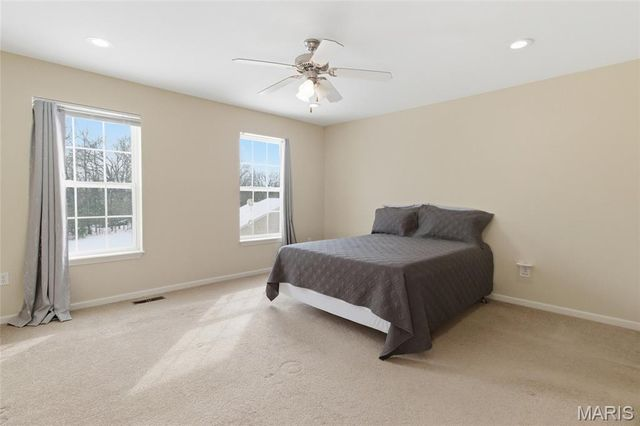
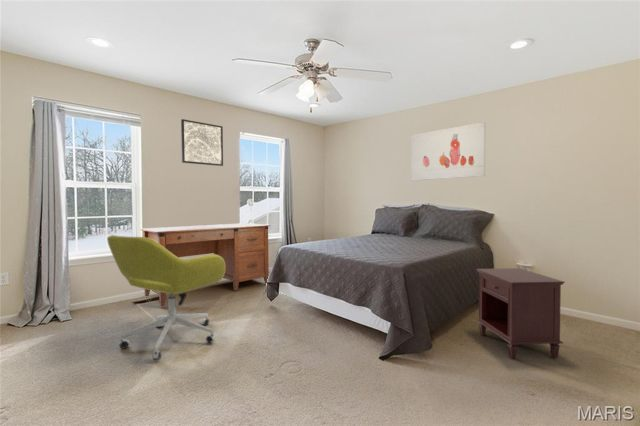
+ nightstand (515, 310)
+ office chair (171, 285)
+ wall art (445, 154)
+ wall art (203, 143)
+ desk (210, 253)
